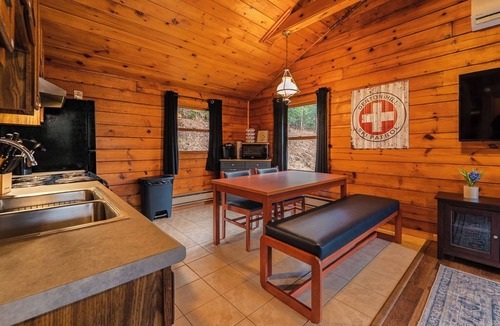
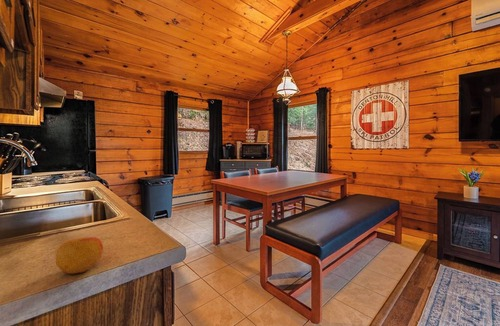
+ apple (80, 253)
